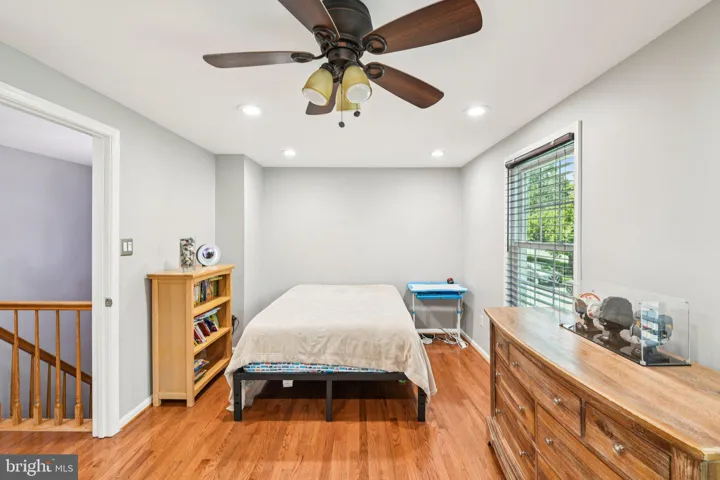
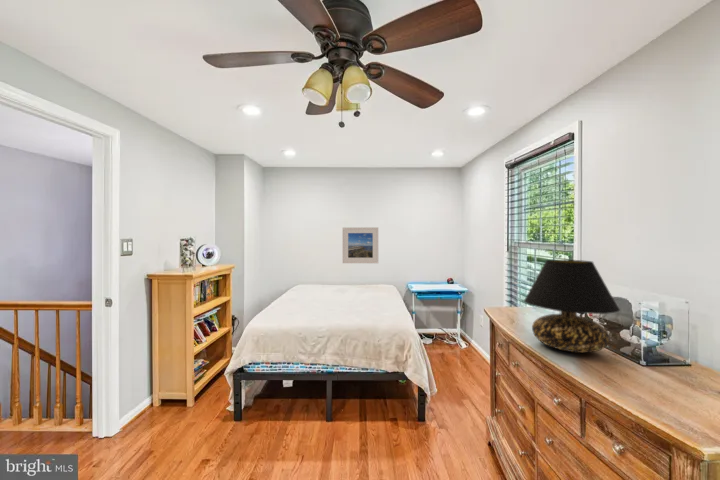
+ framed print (360, 245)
+ table lamp (568, 304)
